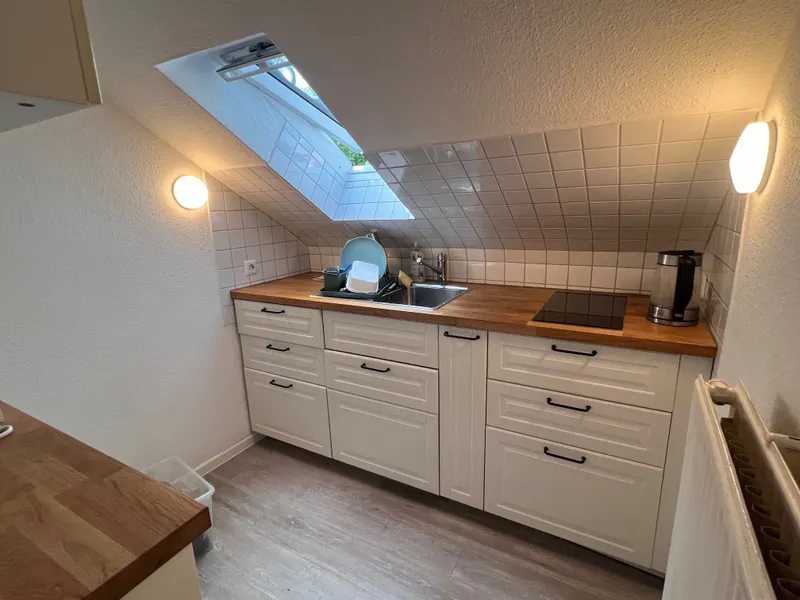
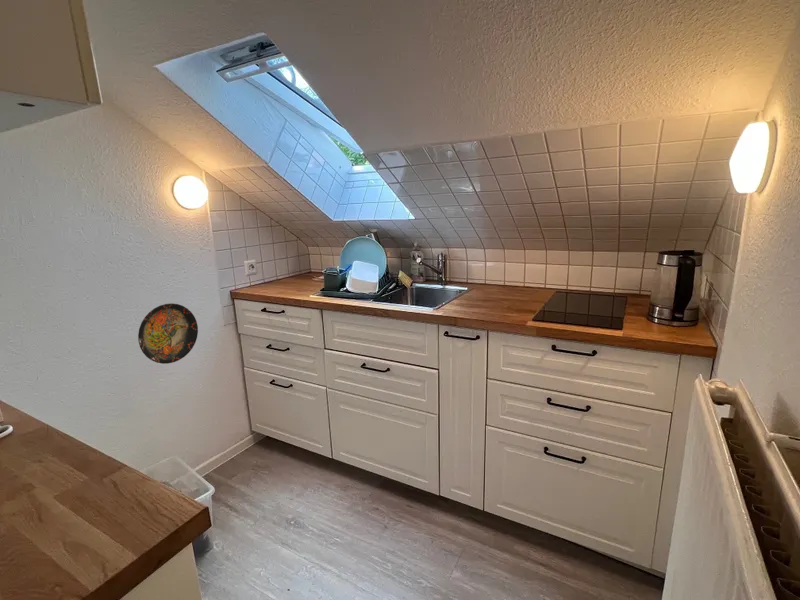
+ decorative plate (168, 333)
